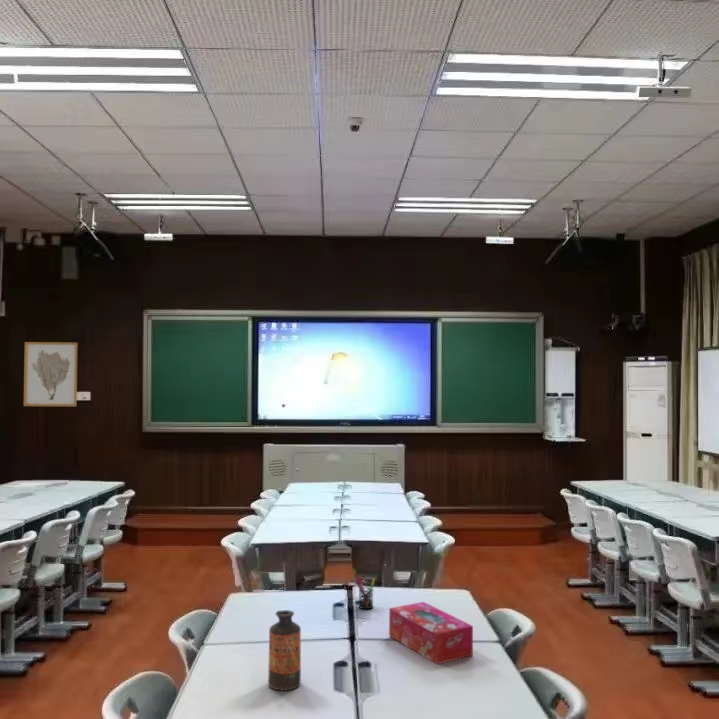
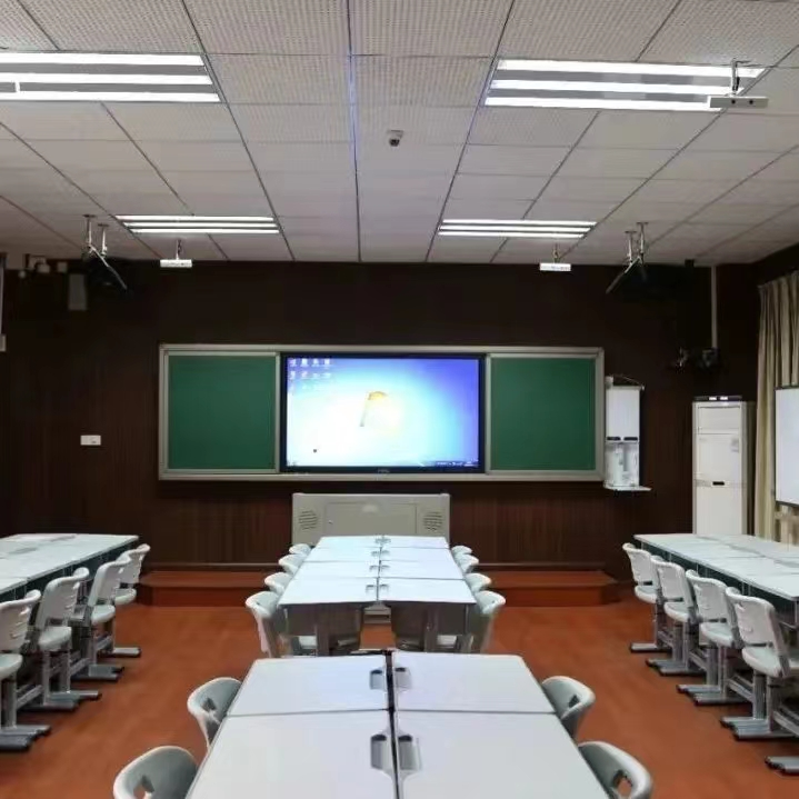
- pen holder (366, 592)
- tissue box (429, 630)
- bottle (284, 648)
- wall art (50, 374)
